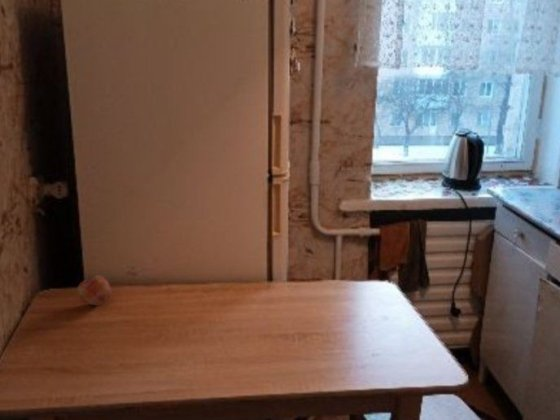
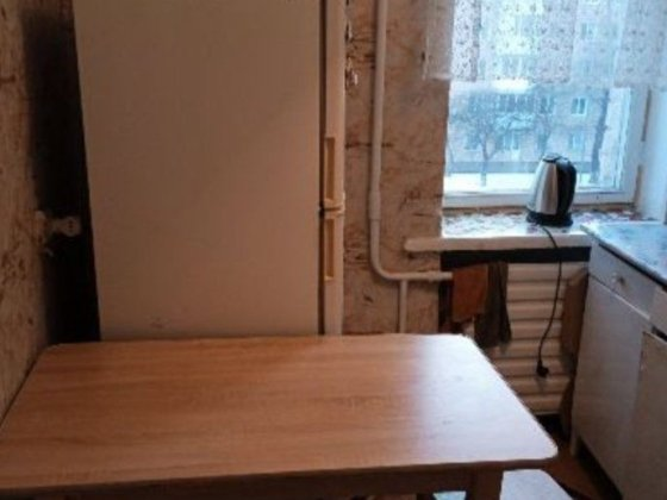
- apple (94, 290)
